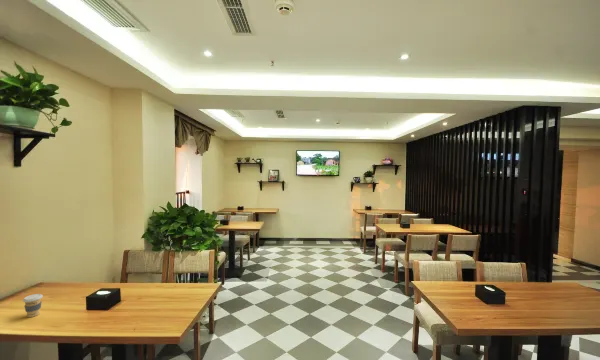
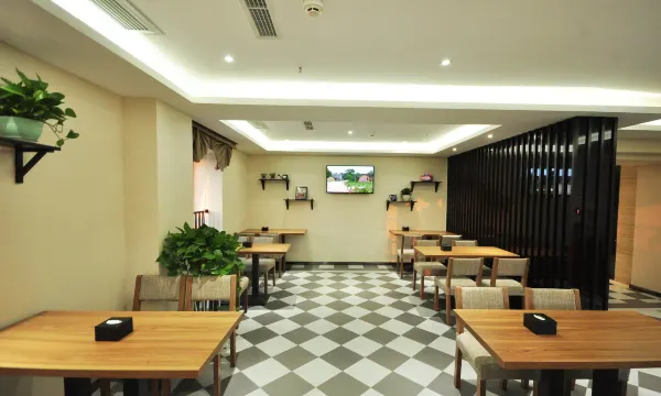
- coffee cup (33, 305)
